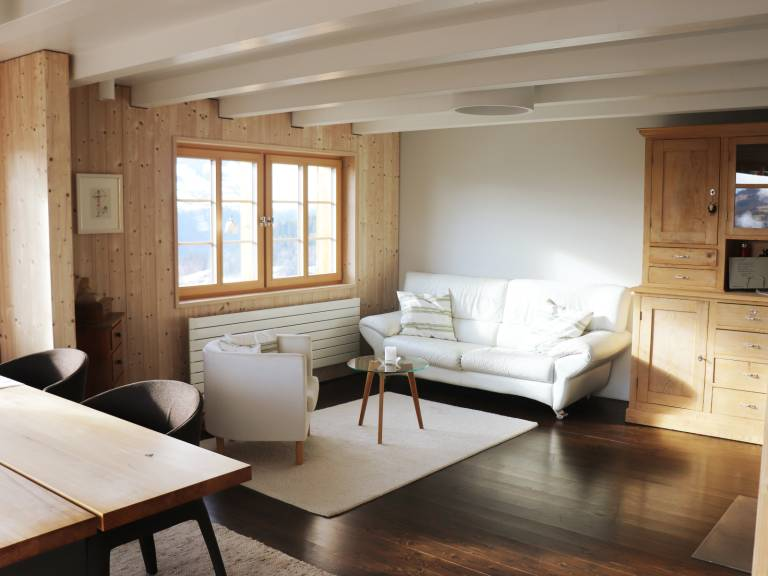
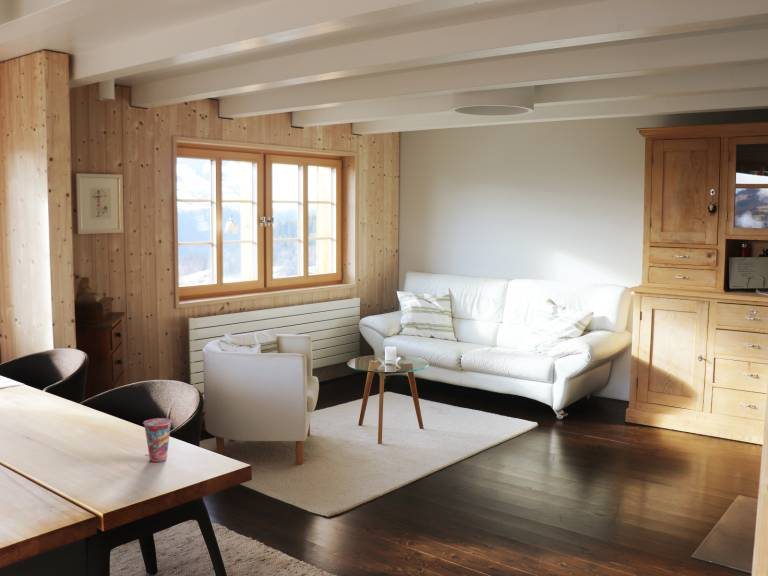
+ cup (159, 439)
